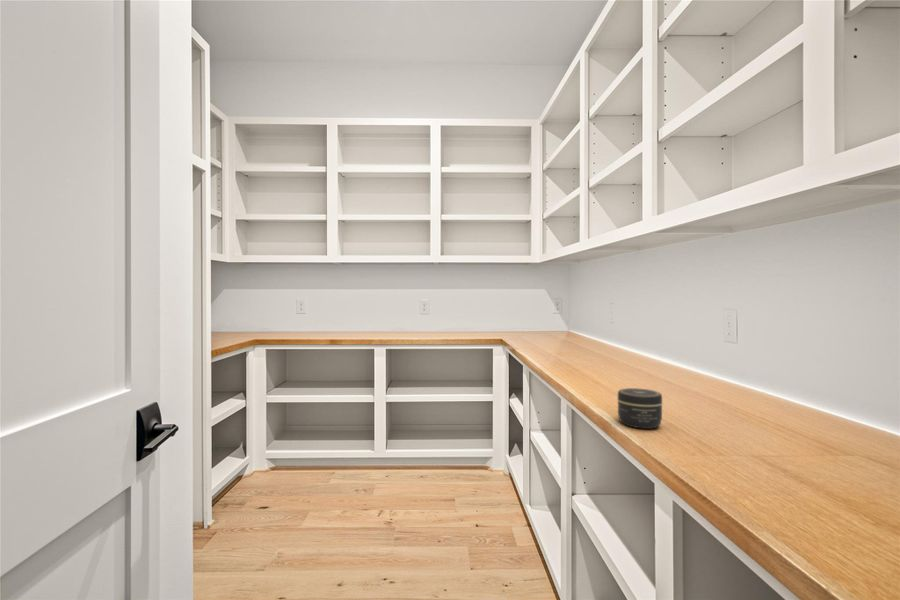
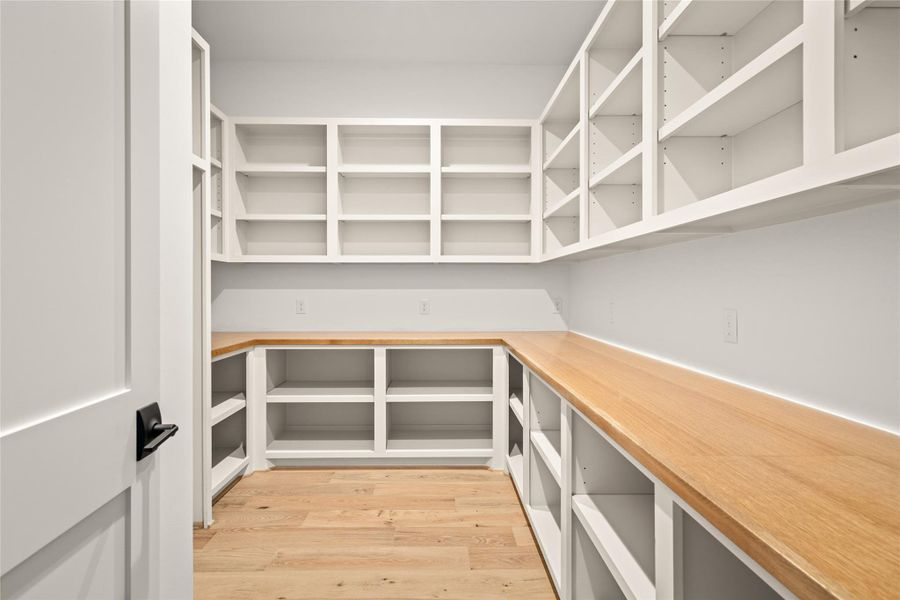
- jar (639, 407)
